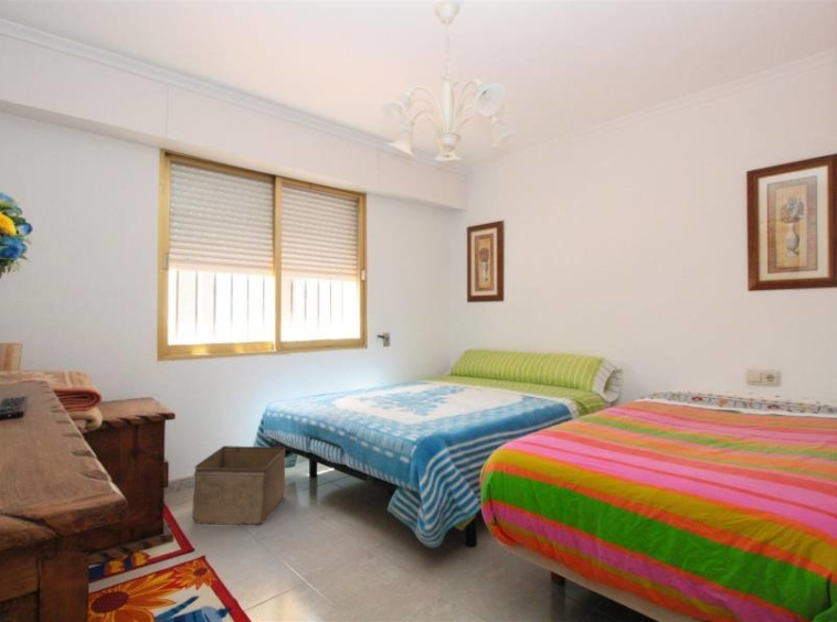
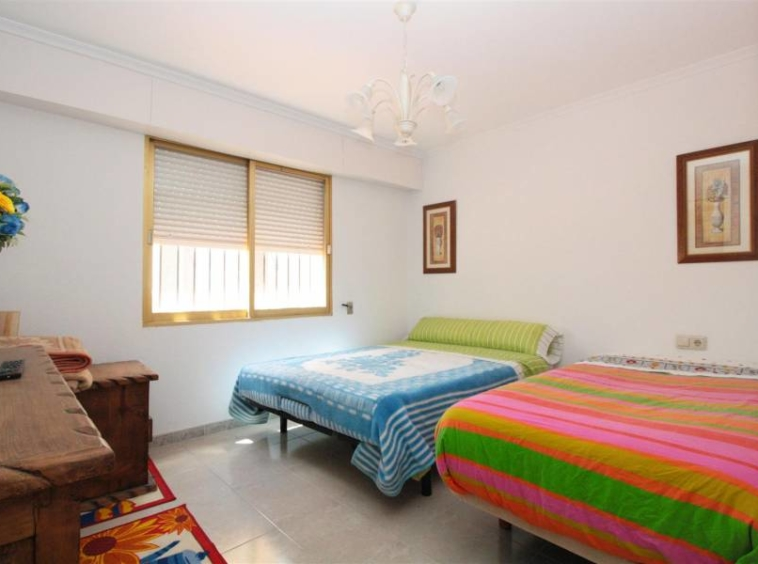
- storage bin (241, 482)
